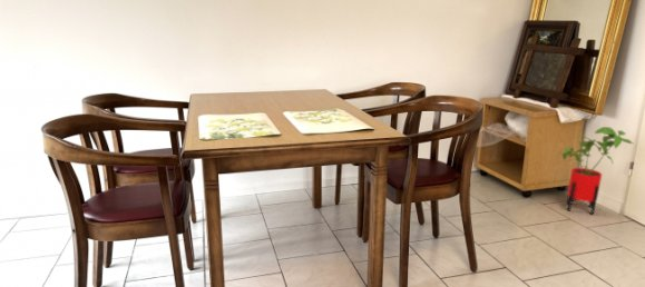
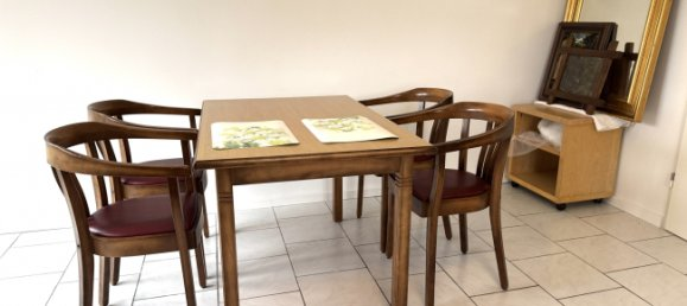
- house plant (588, 169)
